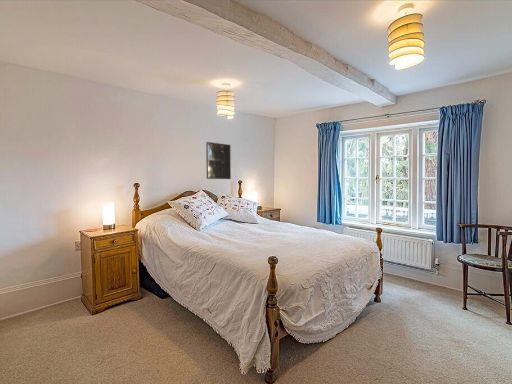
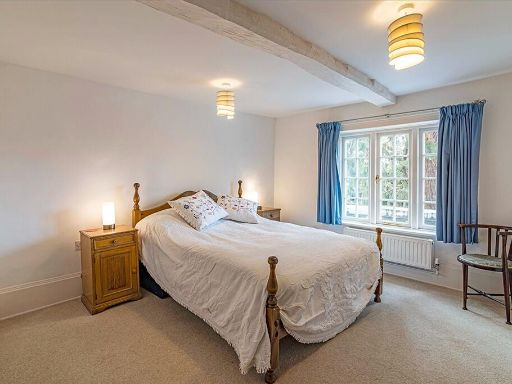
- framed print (218, 161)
